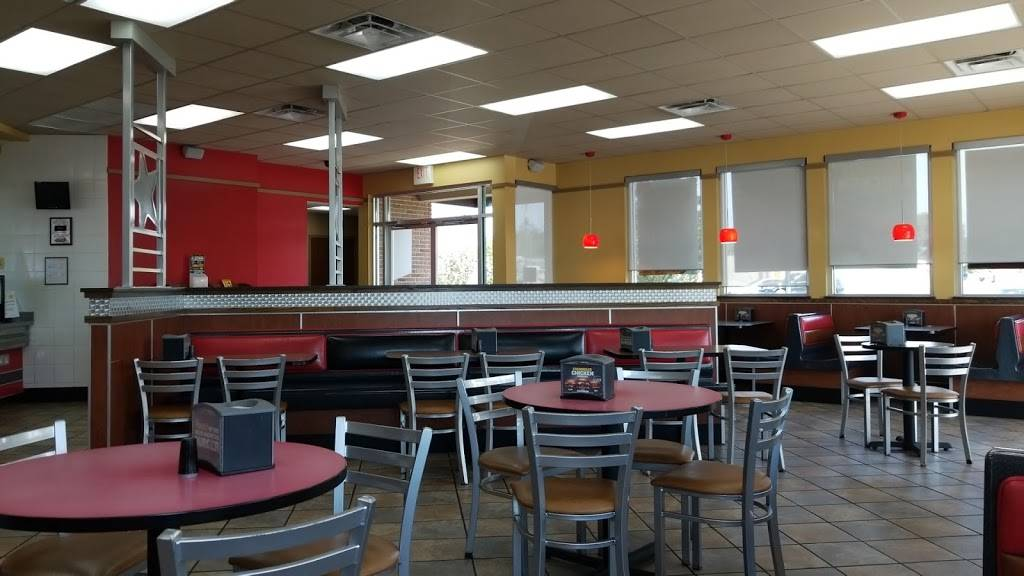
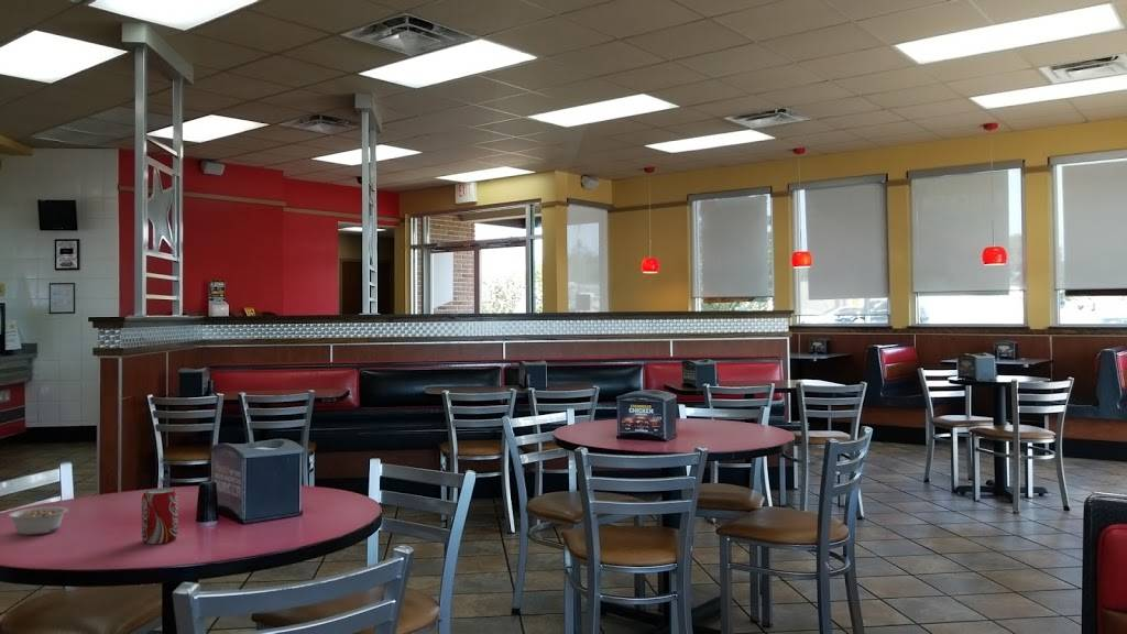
+ legume (40, 520)
+ soda can (160, 515)
